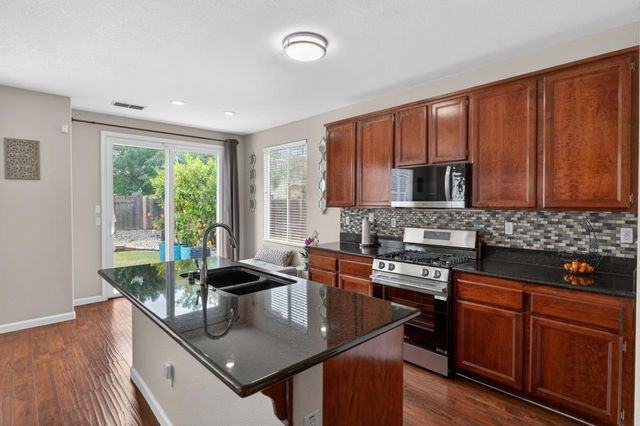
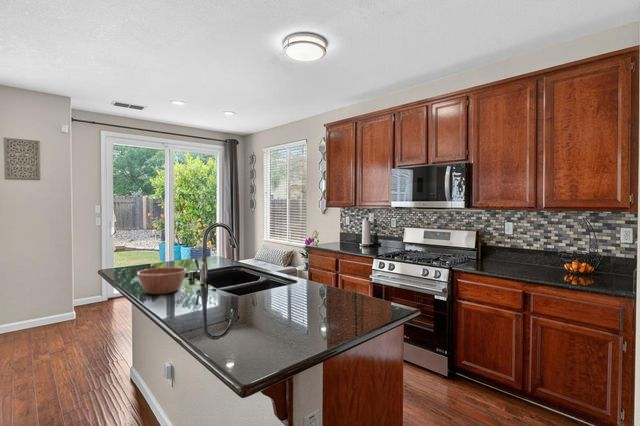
+ bowl (162, 281)
